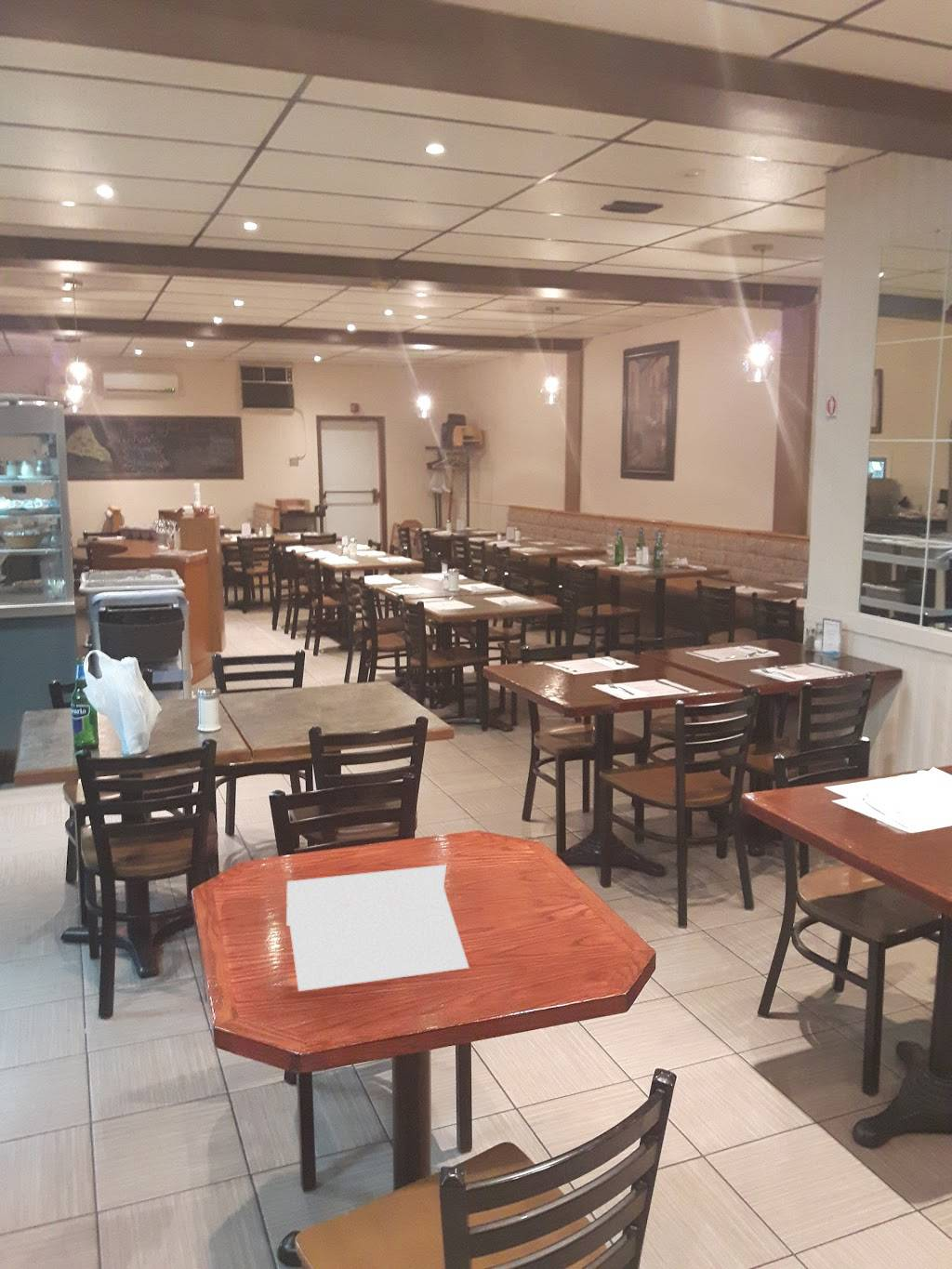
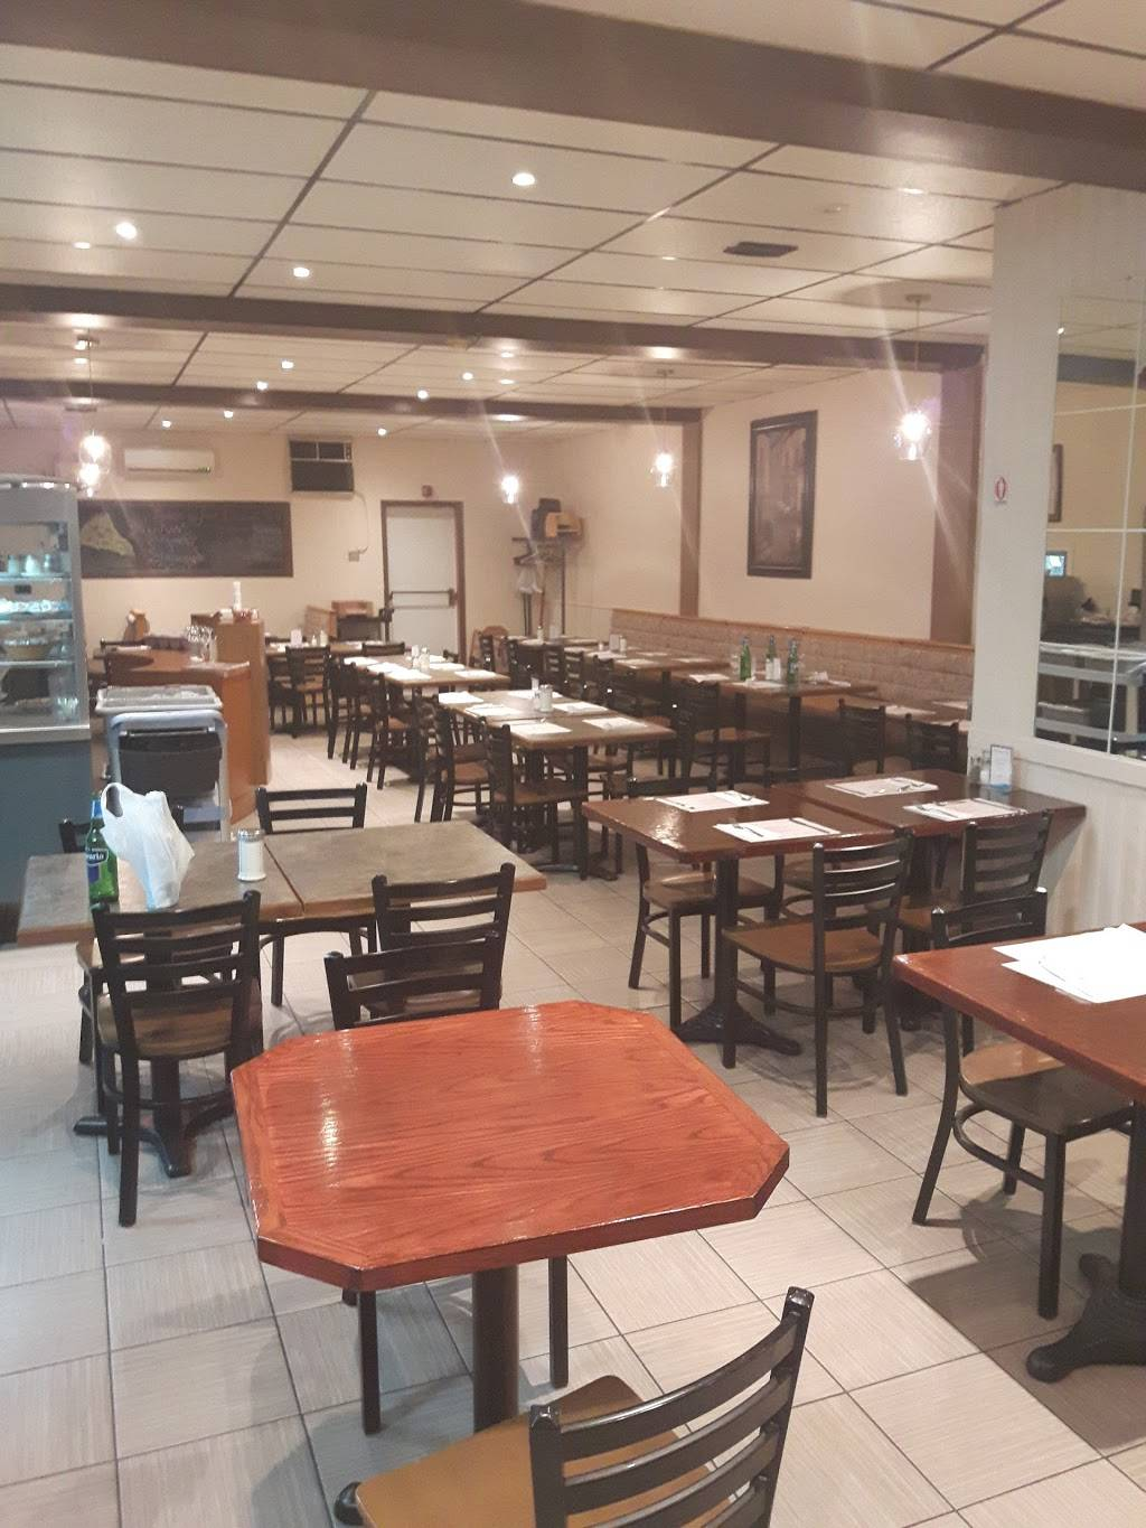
- paper sheet (374, 918)
